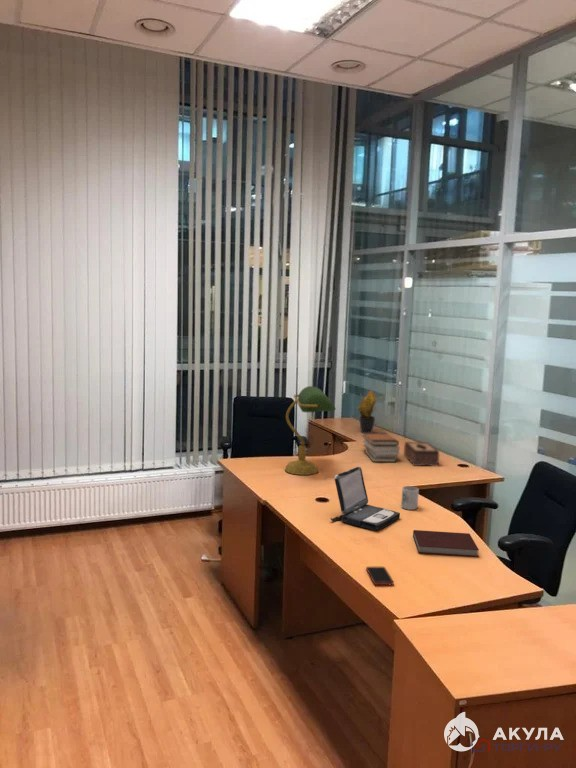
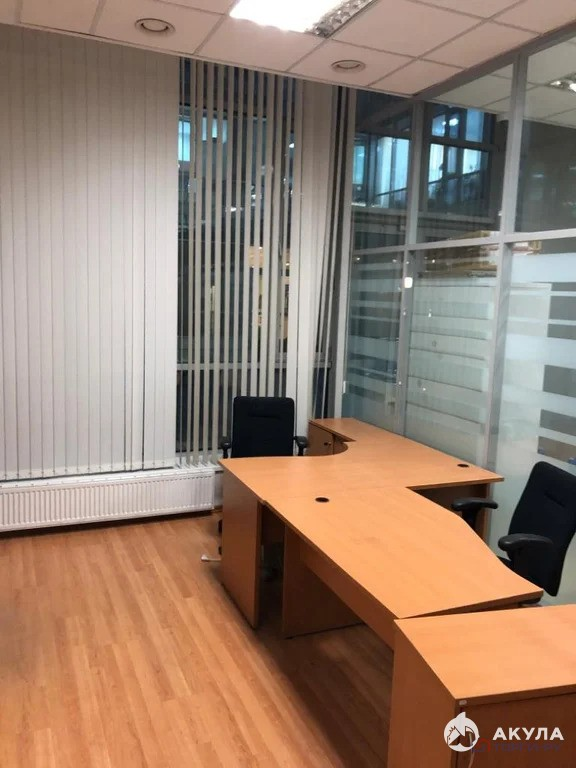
- potted plant (367, 410)
- tissue box (421, 453)
- notebook (444, 542)
- cell phone (379, 575)
- laptop (365, 496)
- desk lamp (301, 437)
- mug (409, 496)
- book stack (380, 446)
